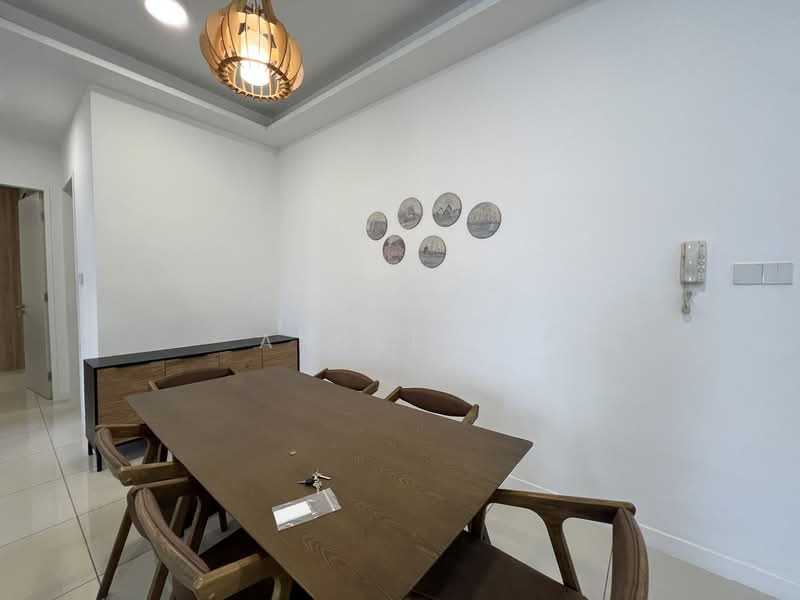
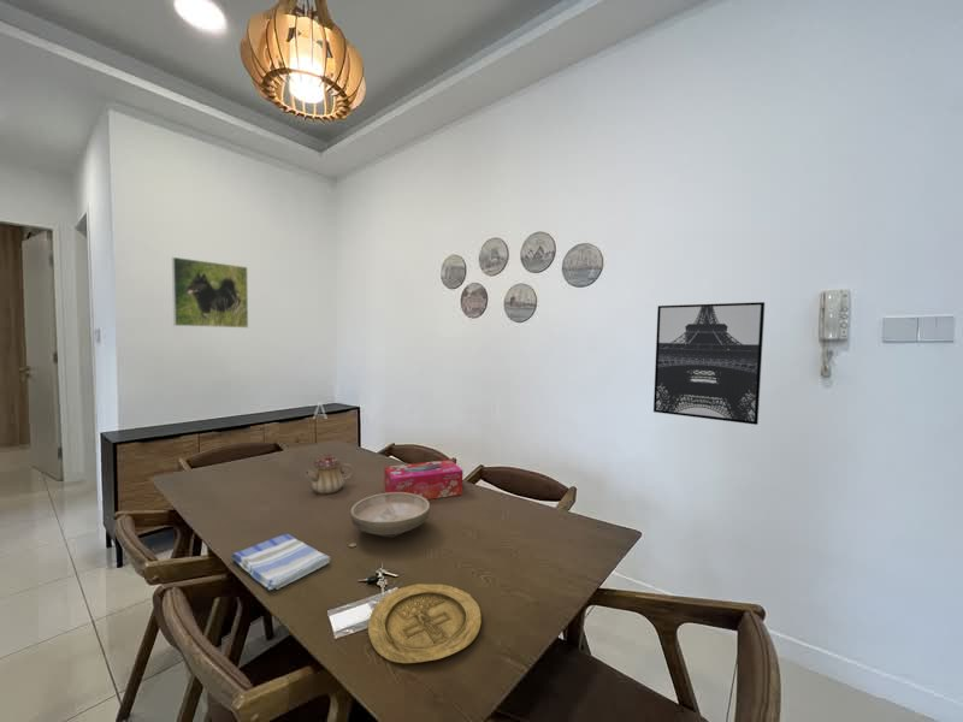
+ wall art (704, 361)
+ teapot (330, 471)
+ tissue box (423, 480)
+ bowl (390, 517)
+ plate (425, 619)
+ dish towel (280, 557)
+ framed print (212, 295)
